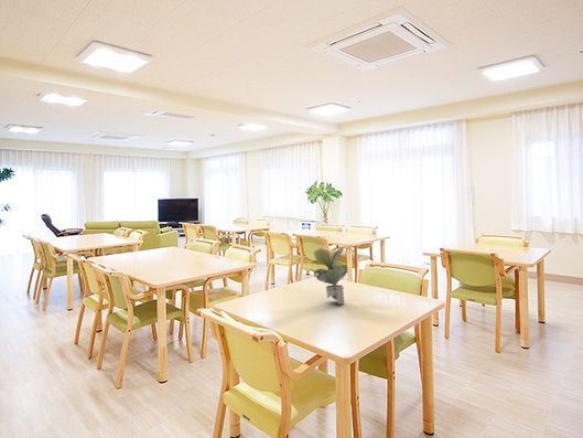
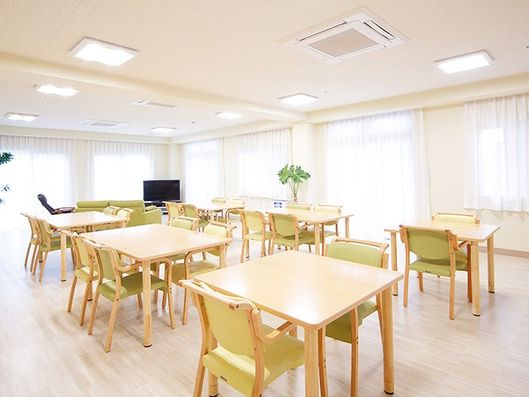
- potted plant (328, 274)
